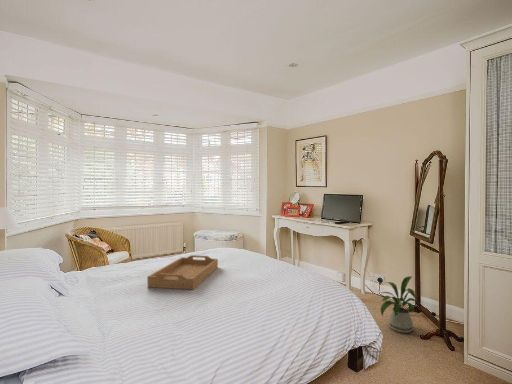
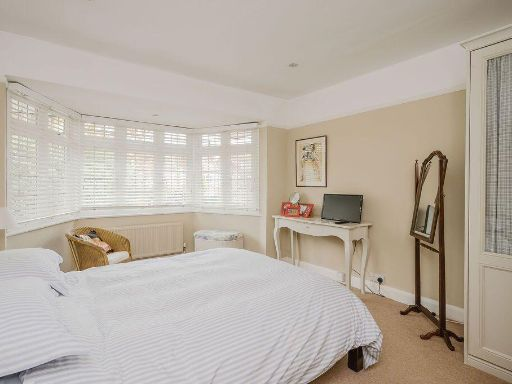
- serving tray (186, 269)
- house plant (395, 303)
